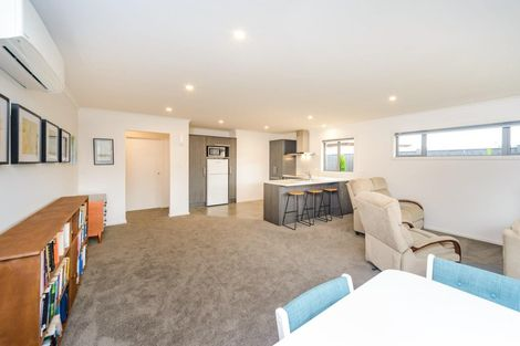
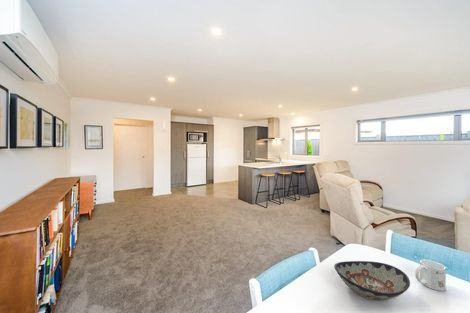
+ mug (428, 274)
+ decorative bowl (369, 281)
